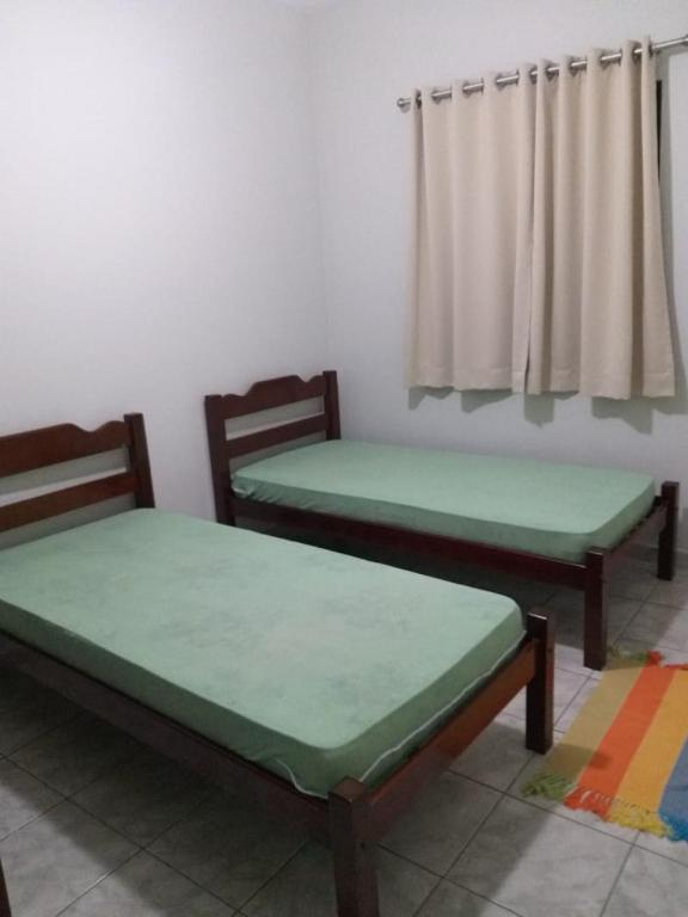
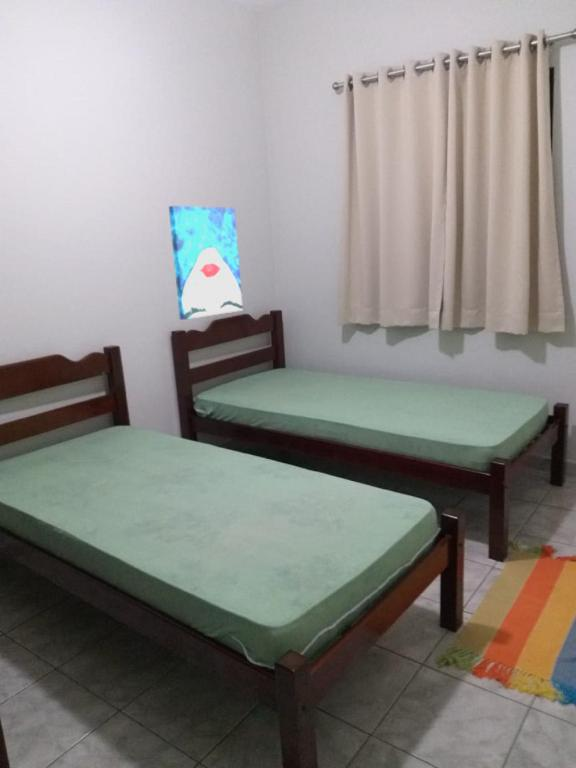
+ wall art (208, 261)
